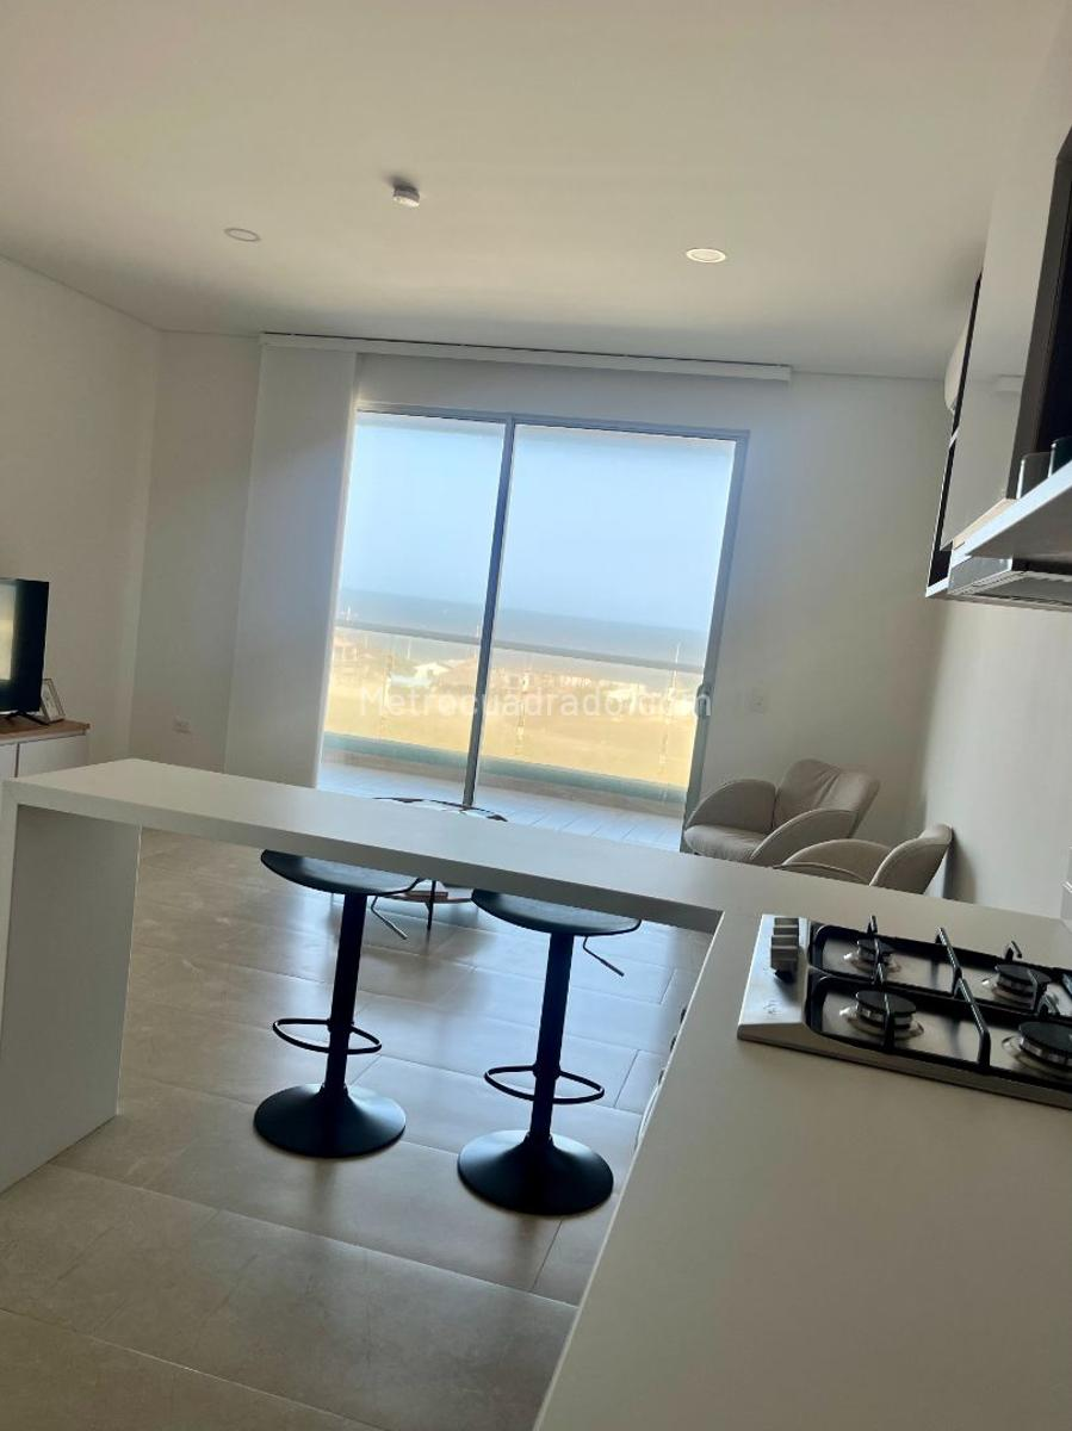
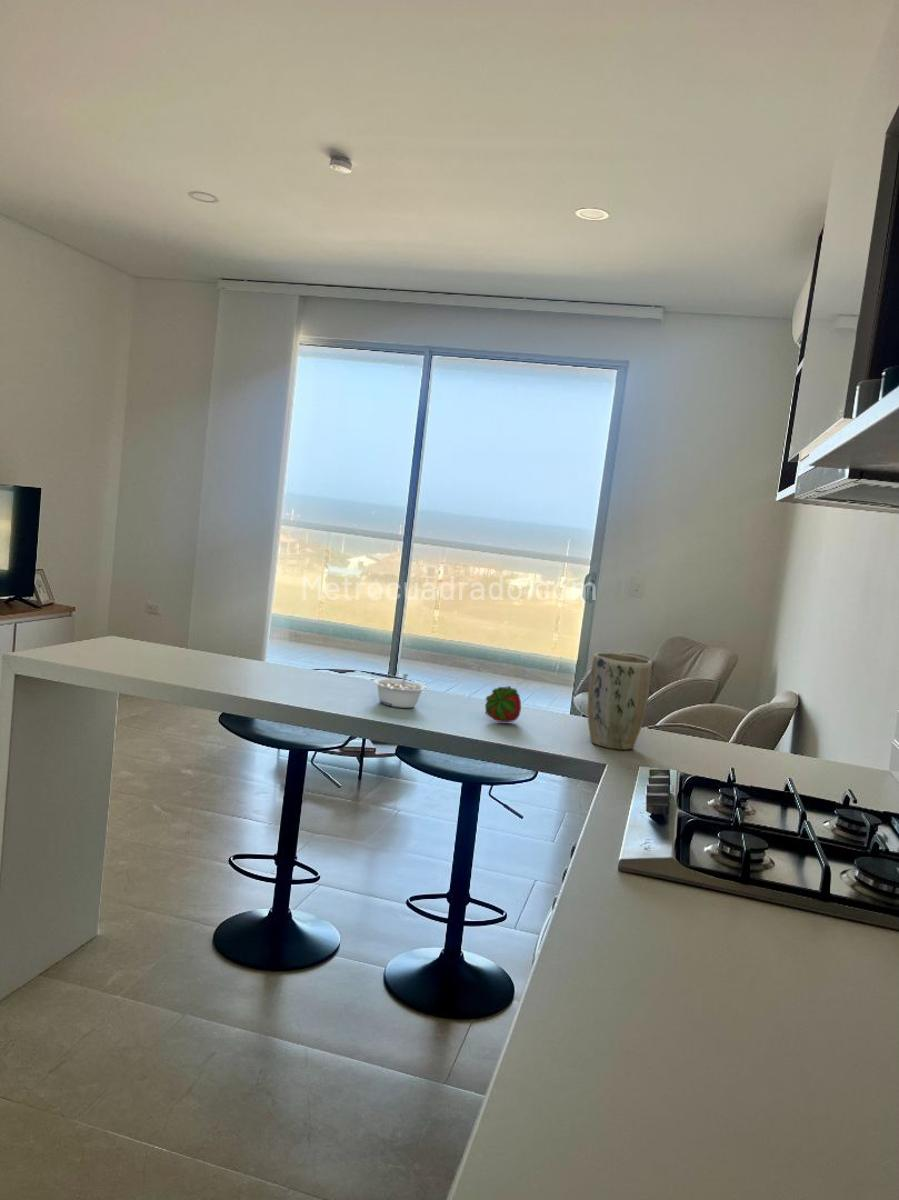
+ legume (397, 691)
+ plant pot (617, 701)
+ fruit (503, 704)
